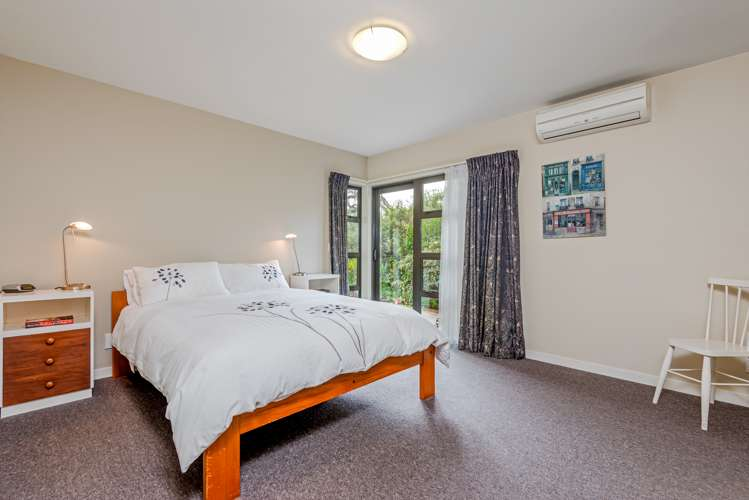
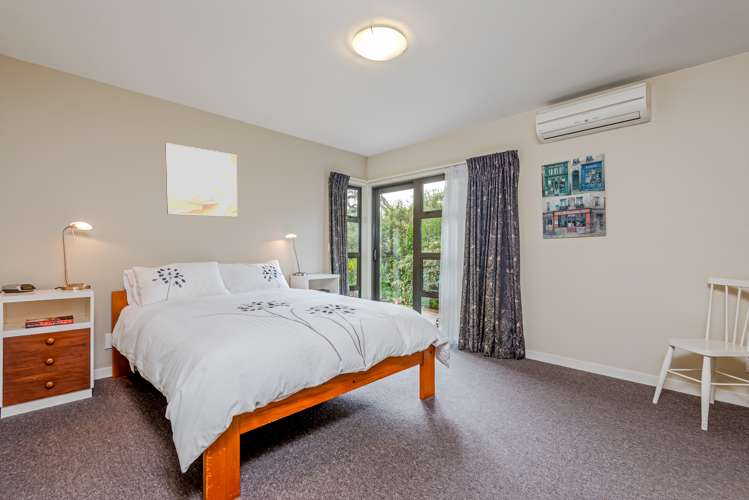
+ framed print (204, 182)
